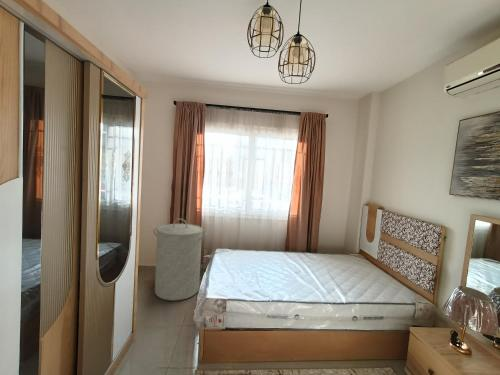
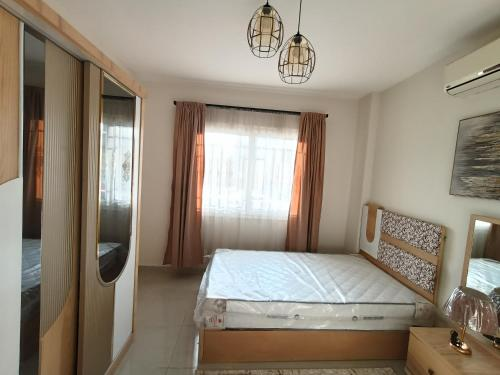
- laundry hamper (179, 254)
